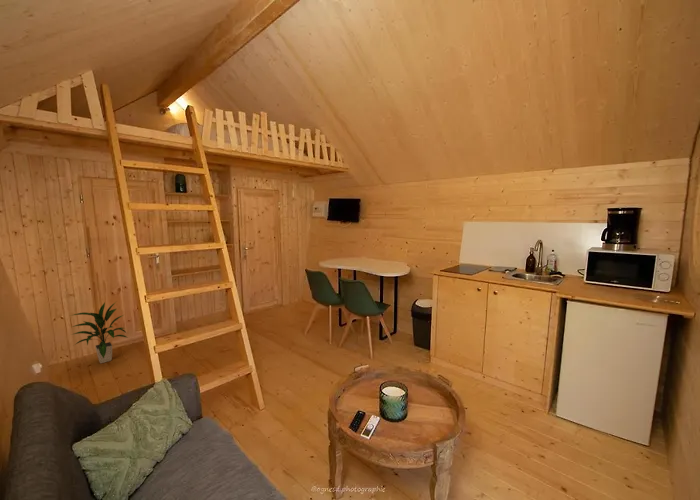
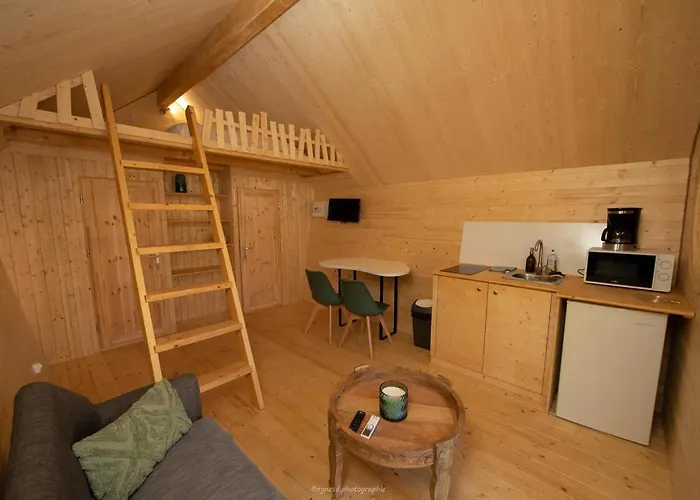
- indoor plant (101, 333)
